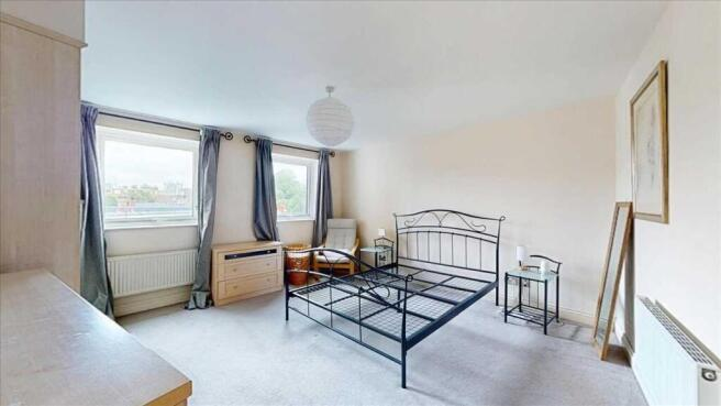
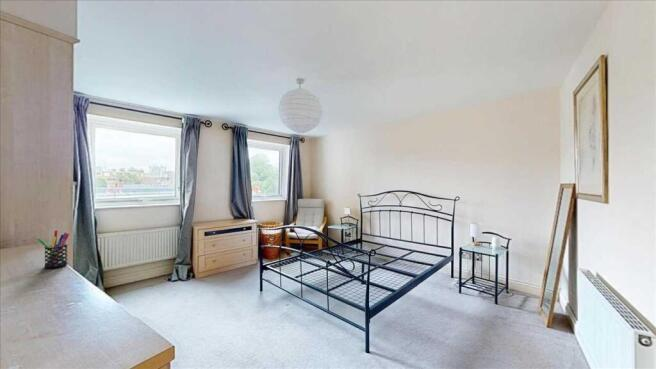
+ pen holder (53, 248)
